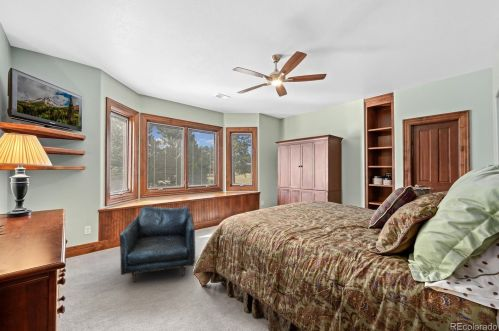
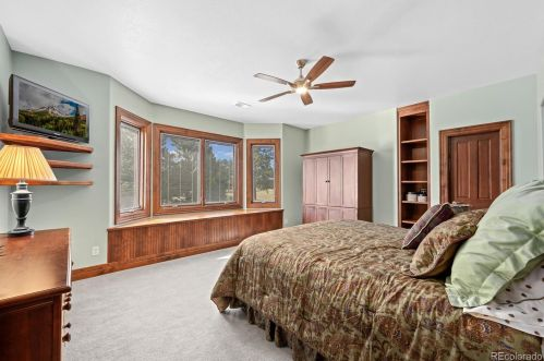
- armchair (162, 238)
